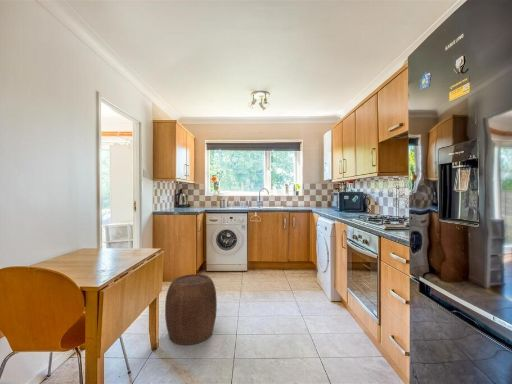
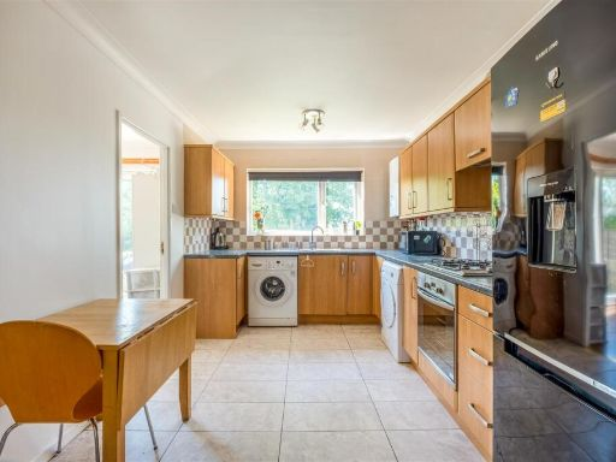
- stool (191, 306)
